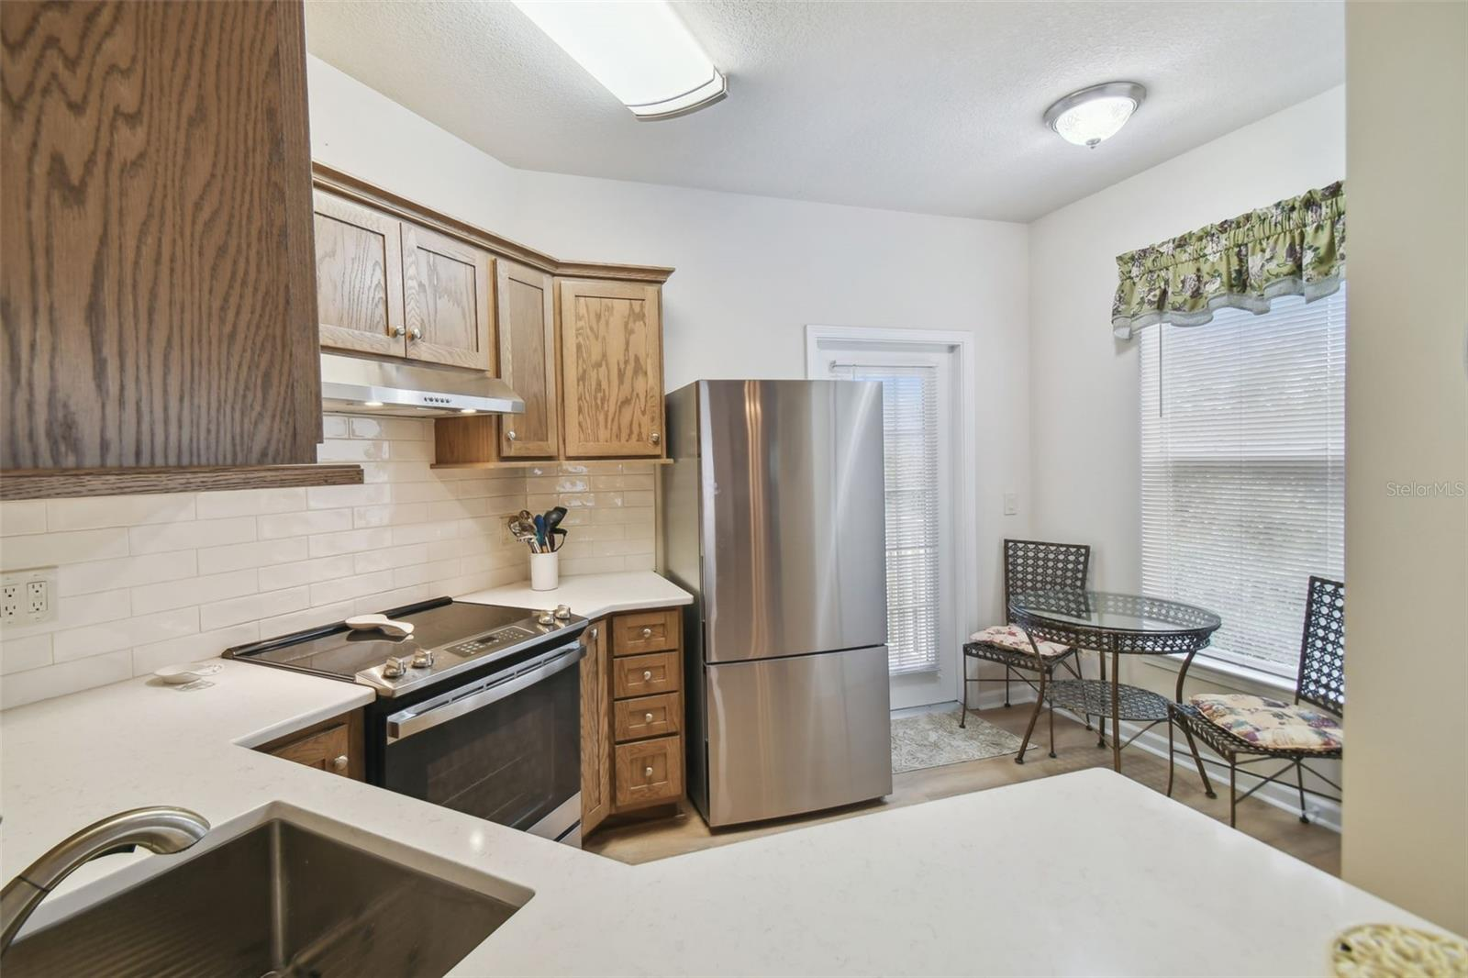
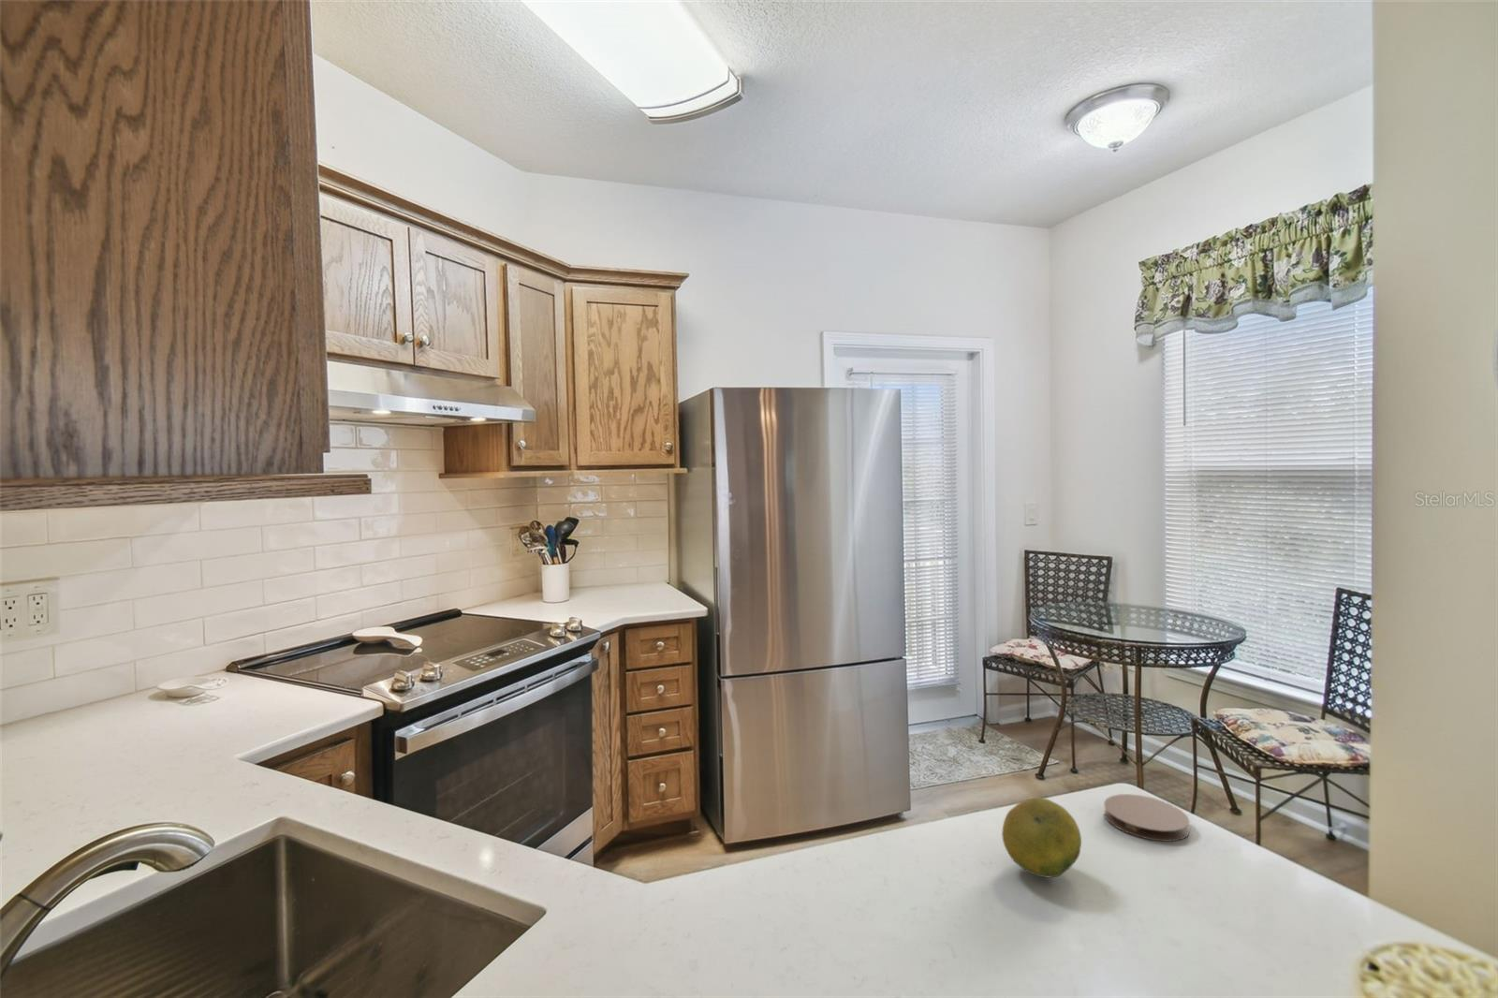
+ coaster (1145, 816)
+ fruit (1040, 836)
